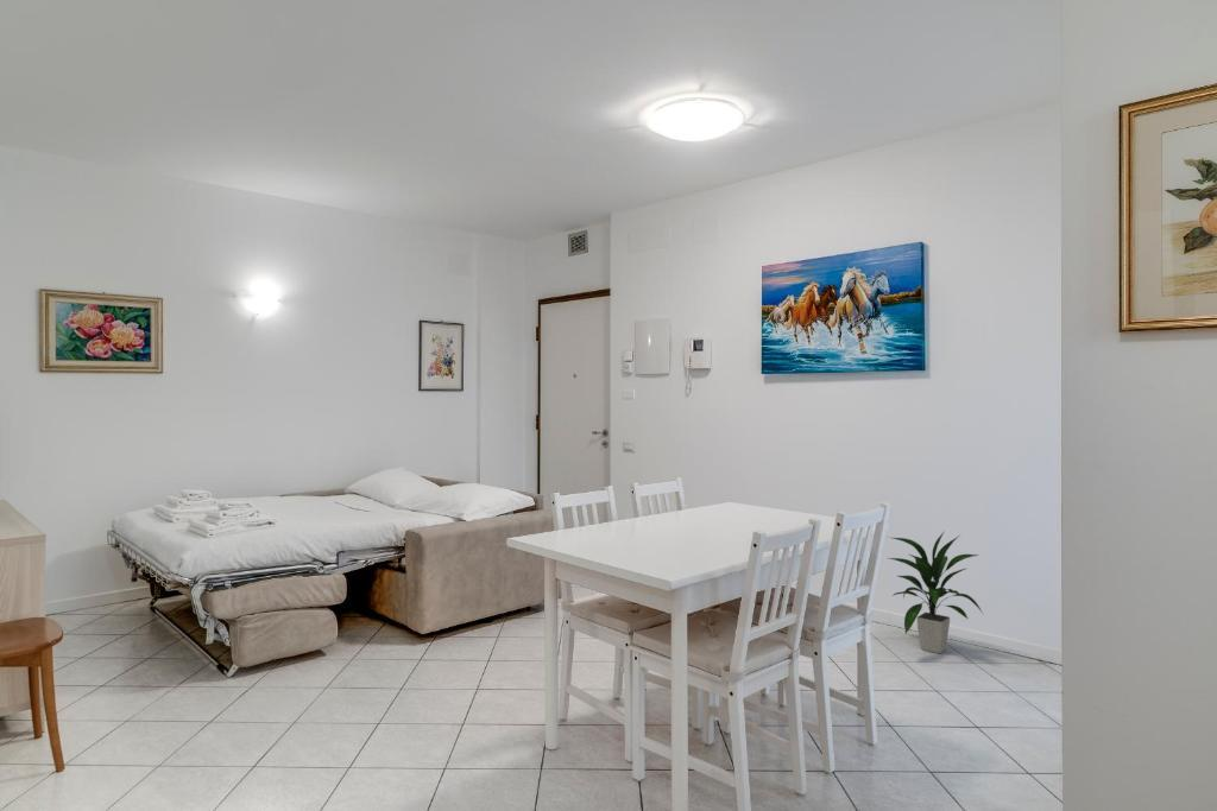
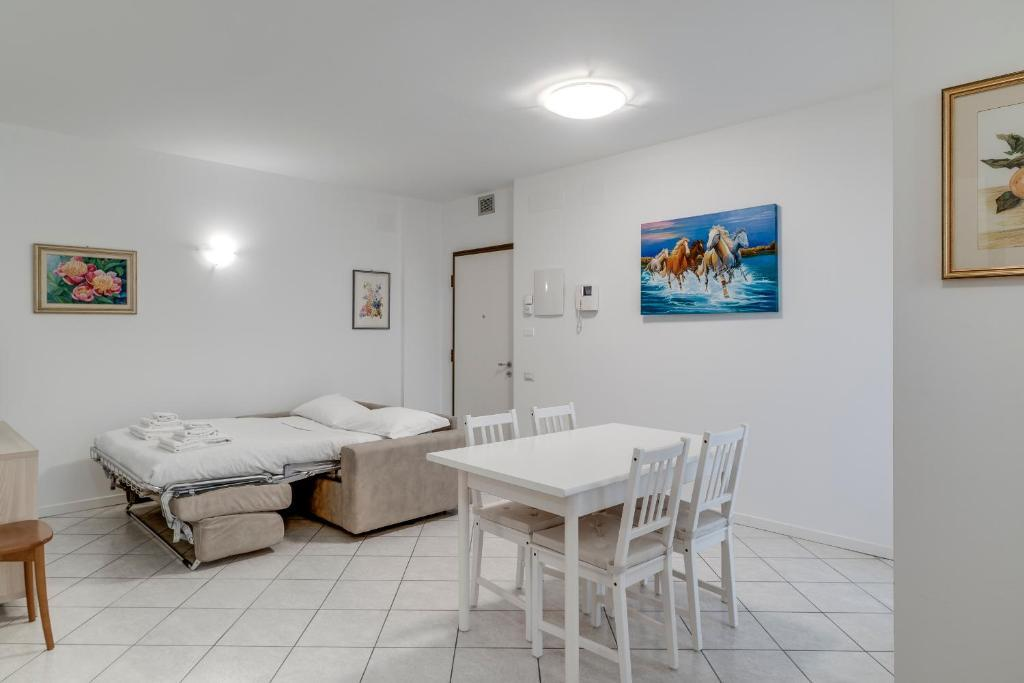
- indoor plant (928, 589)
